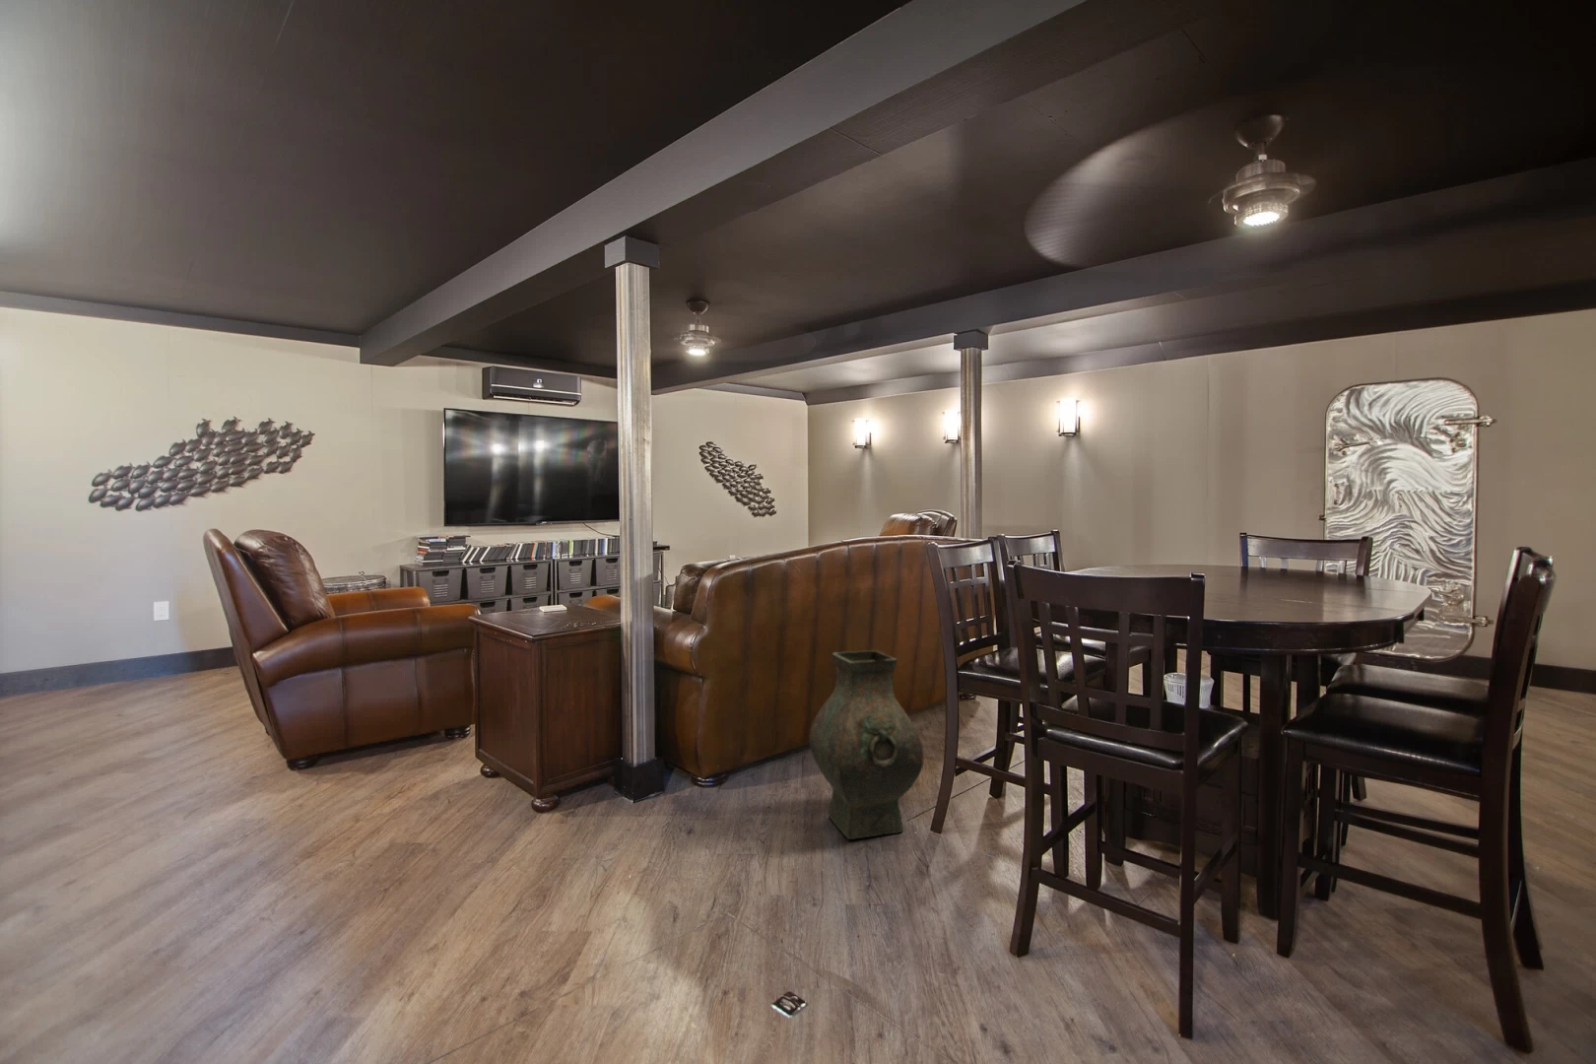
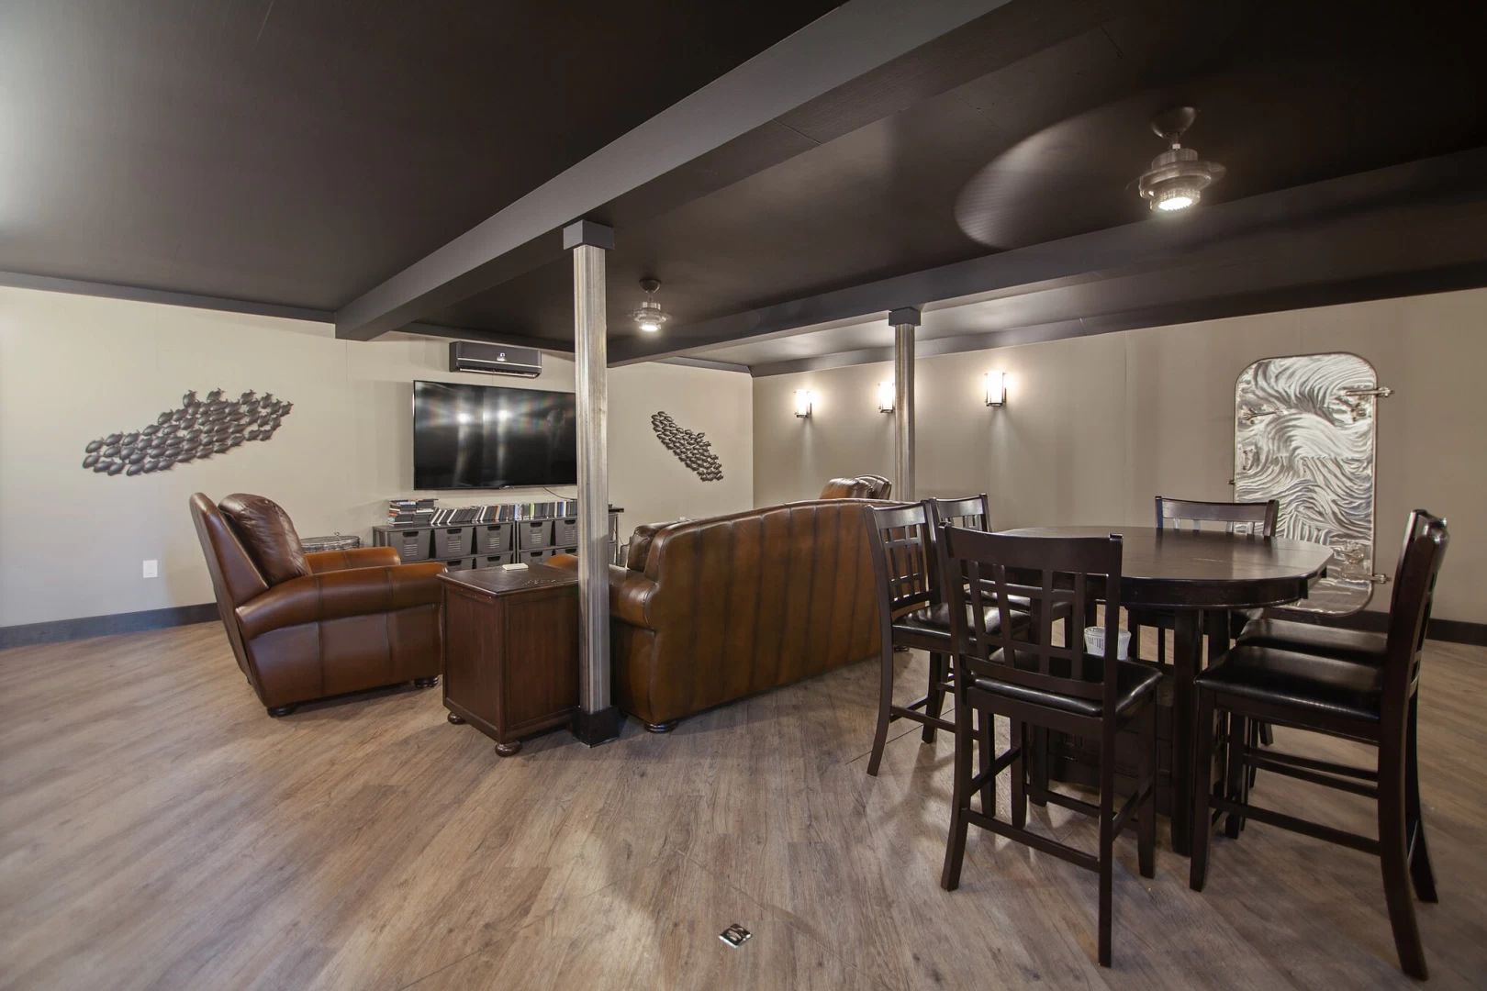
- vase (864, 740)
